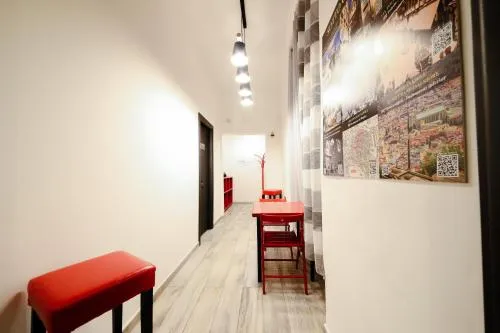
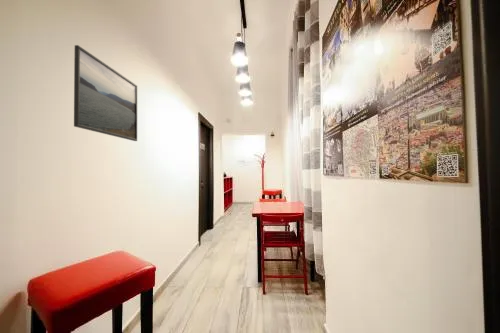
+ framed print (111, 102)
